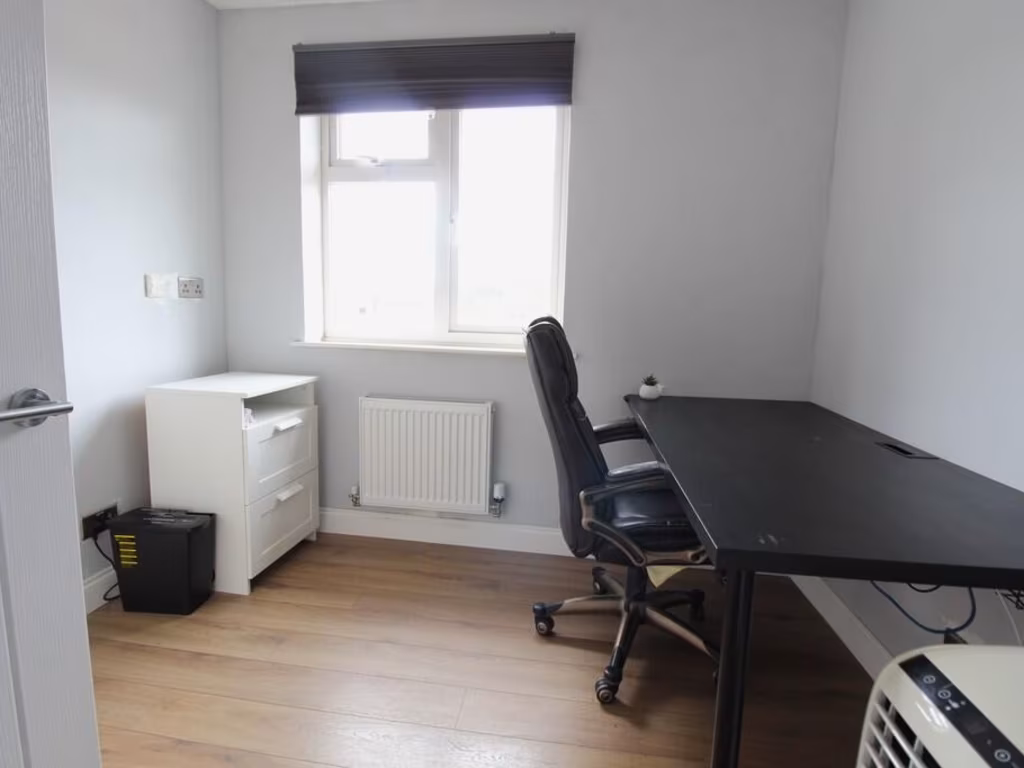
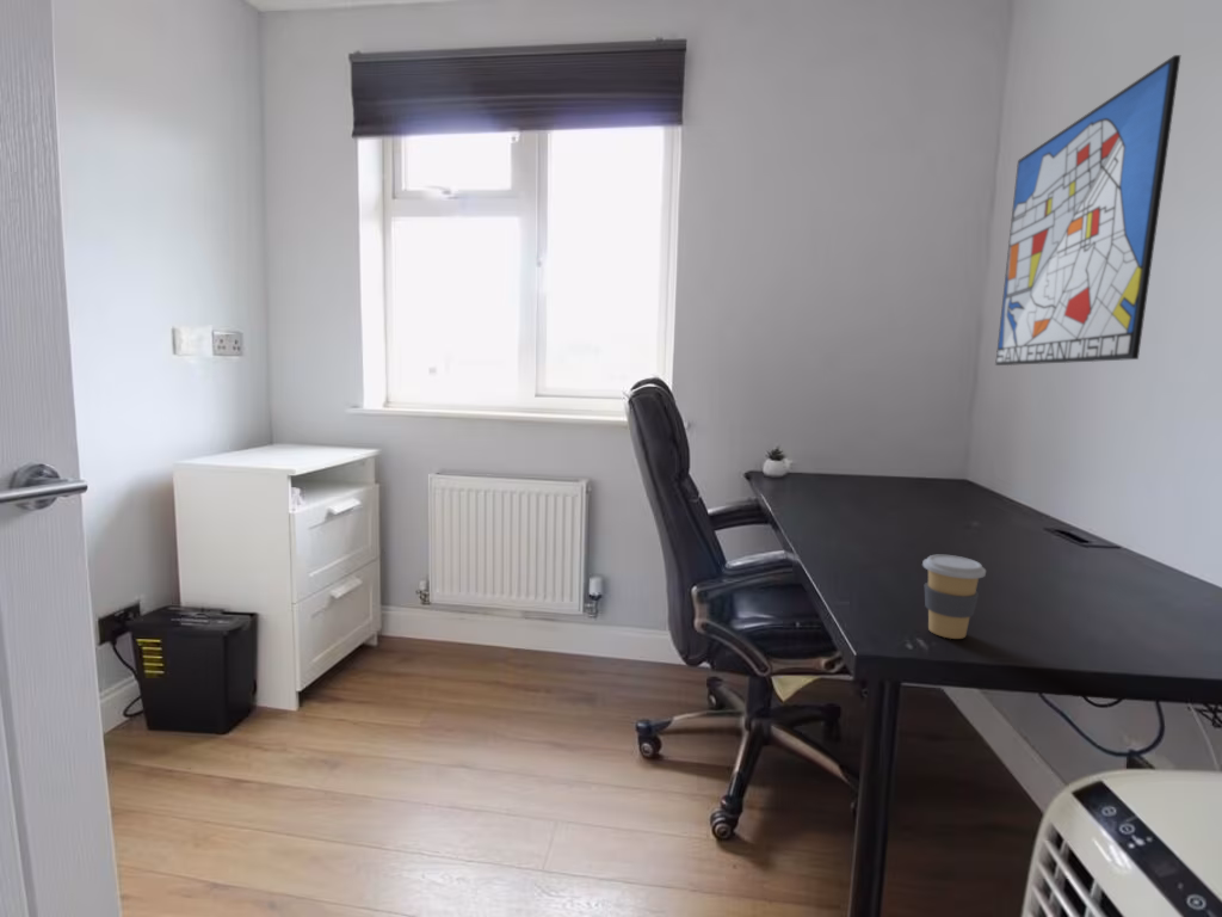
+ coffee cup (950, 596)
+ wall art (1067, 242)
